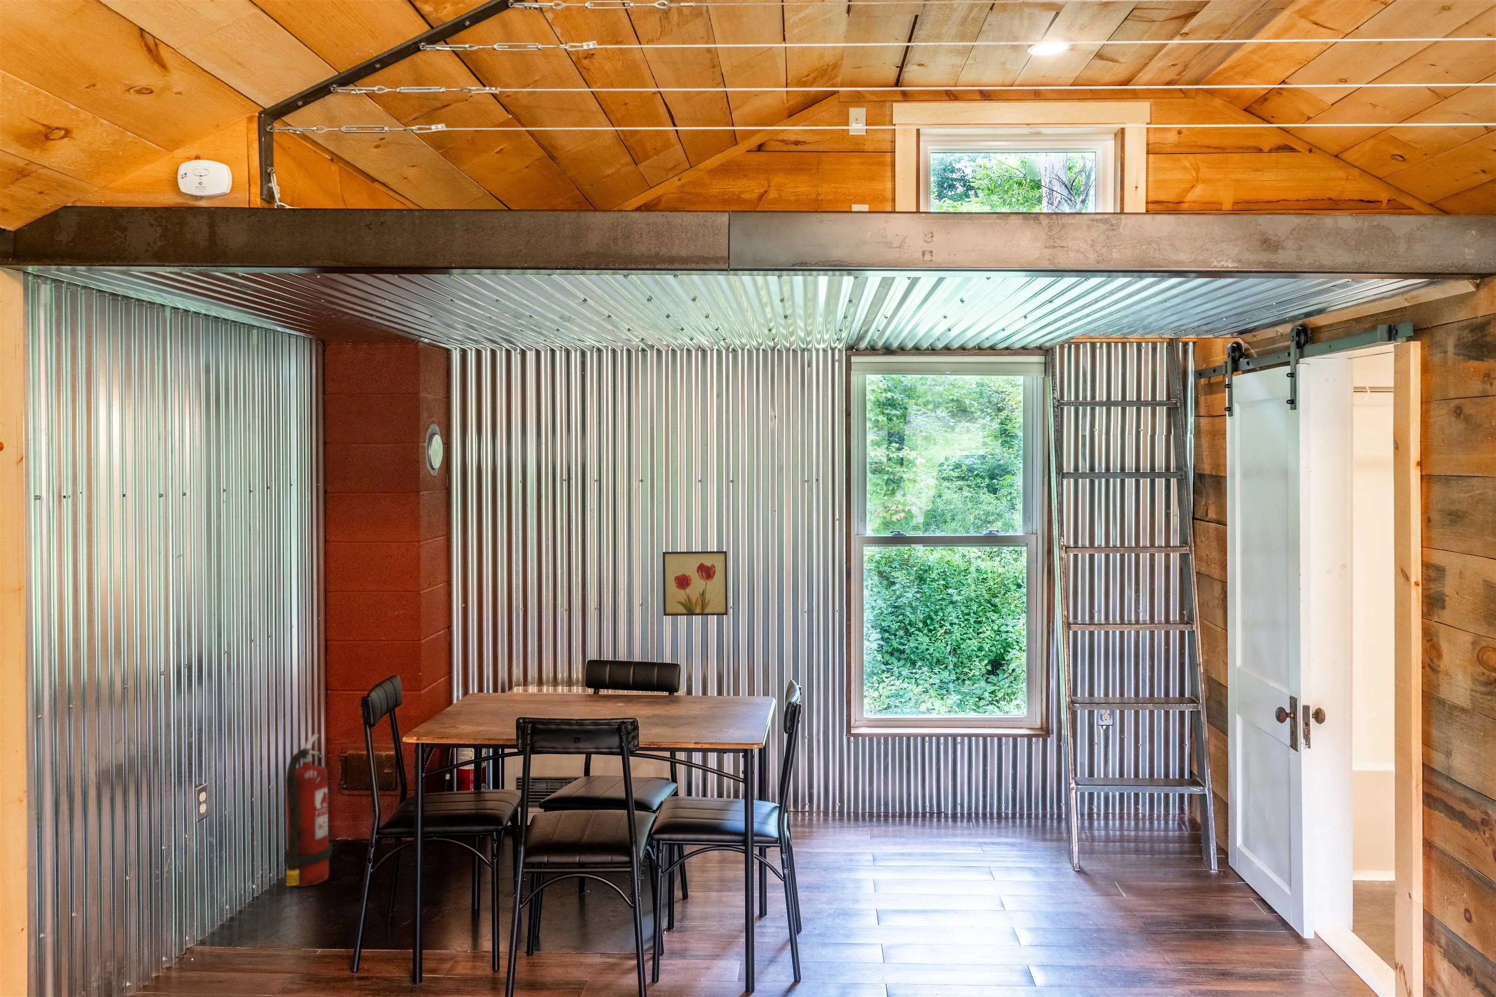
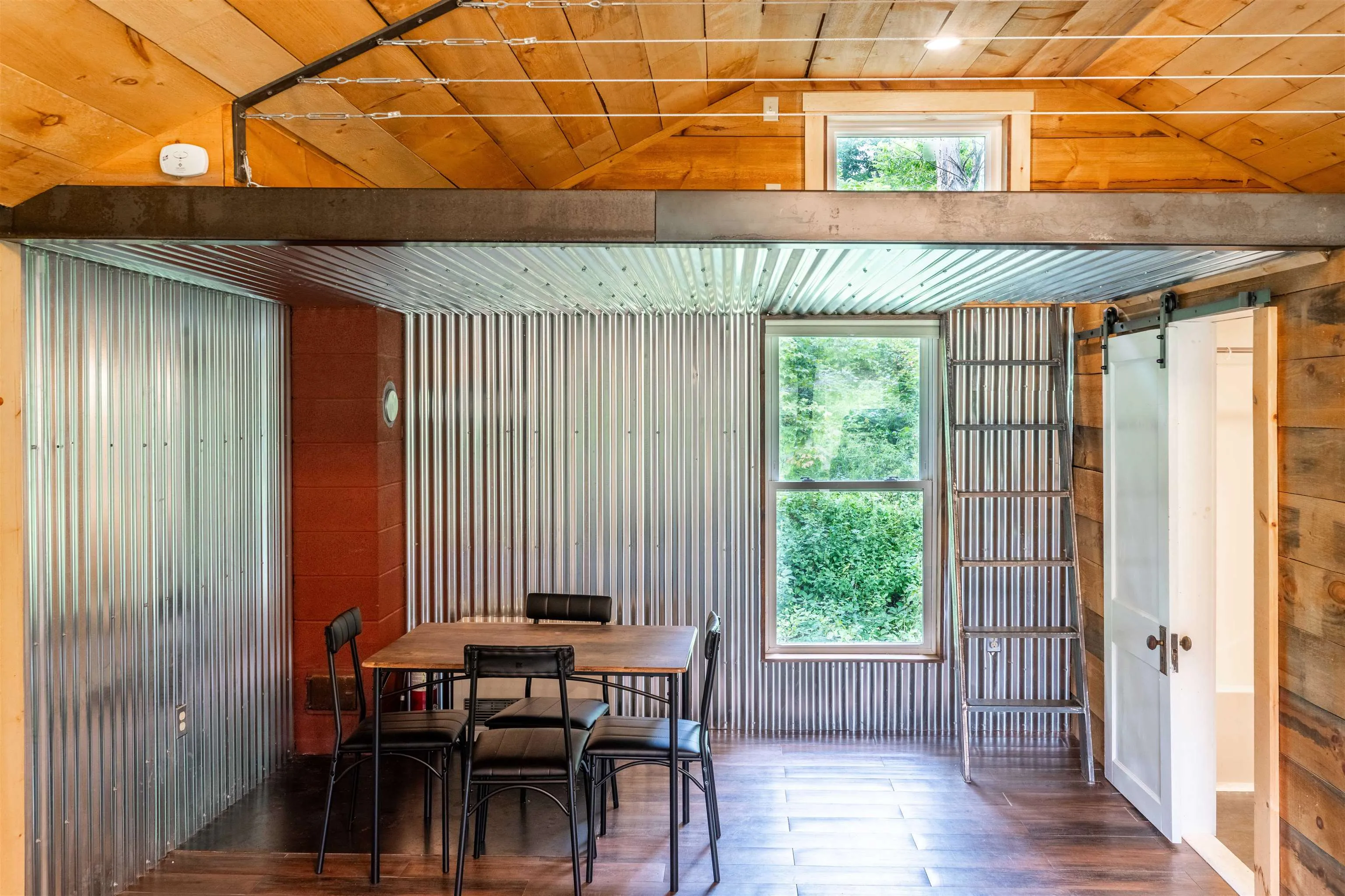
- wall art (695, 583)
- fire extinguisher (304, 811)
